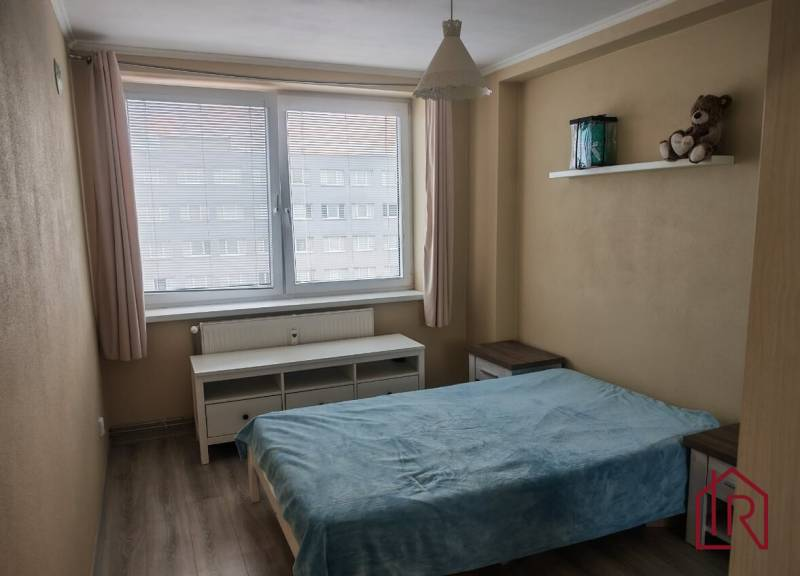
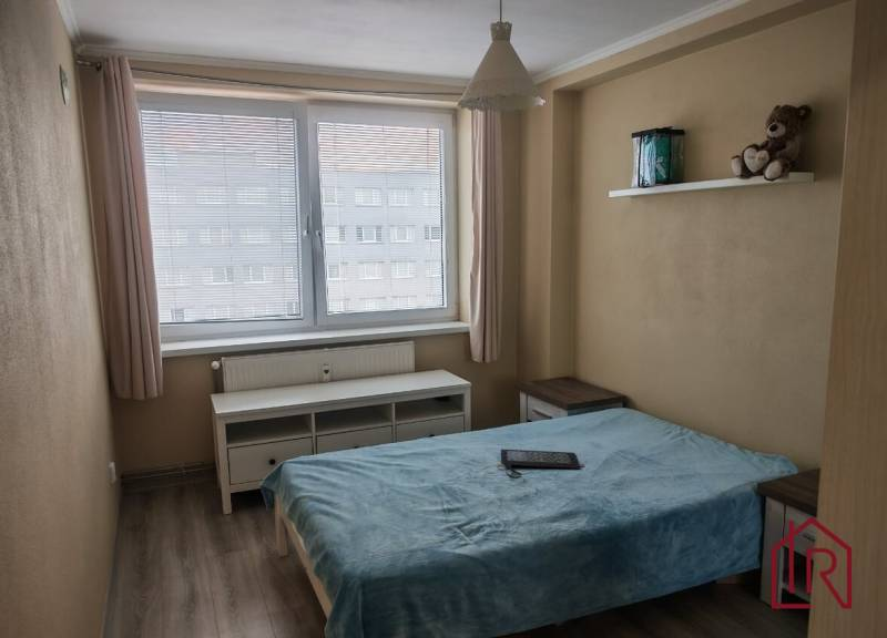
+ clutch bag (534, 459)
